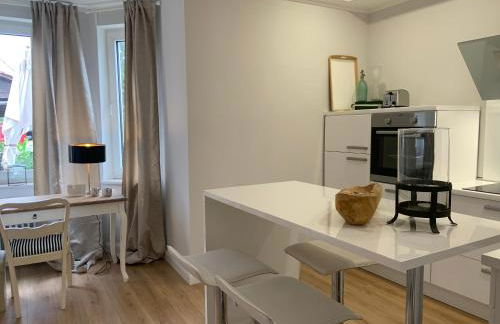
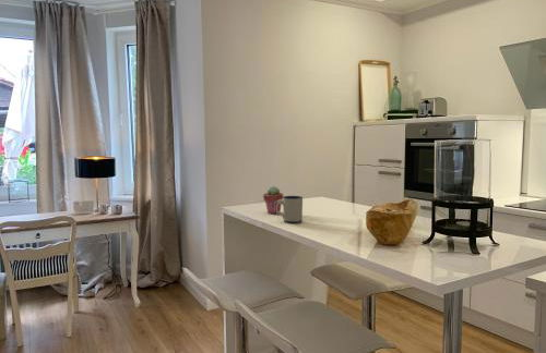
+ potted succulent (273, 198)
+ mug (288, 208)
